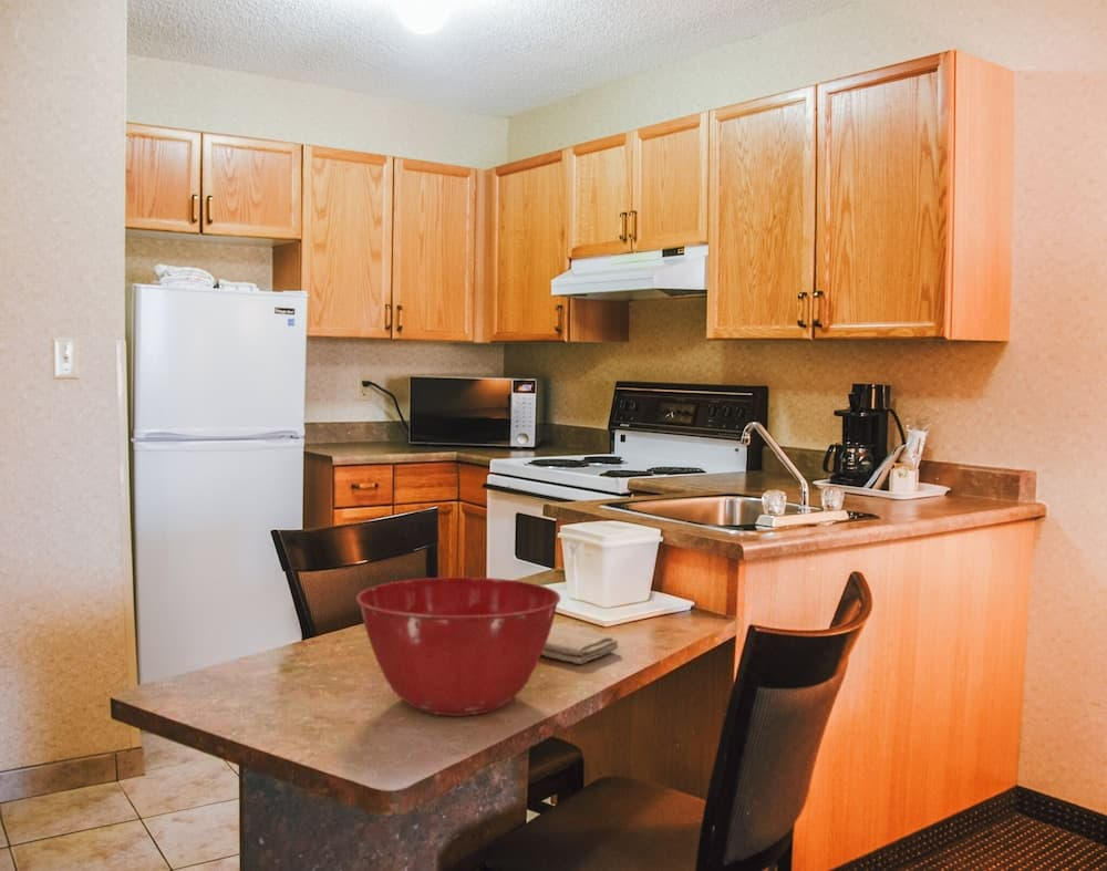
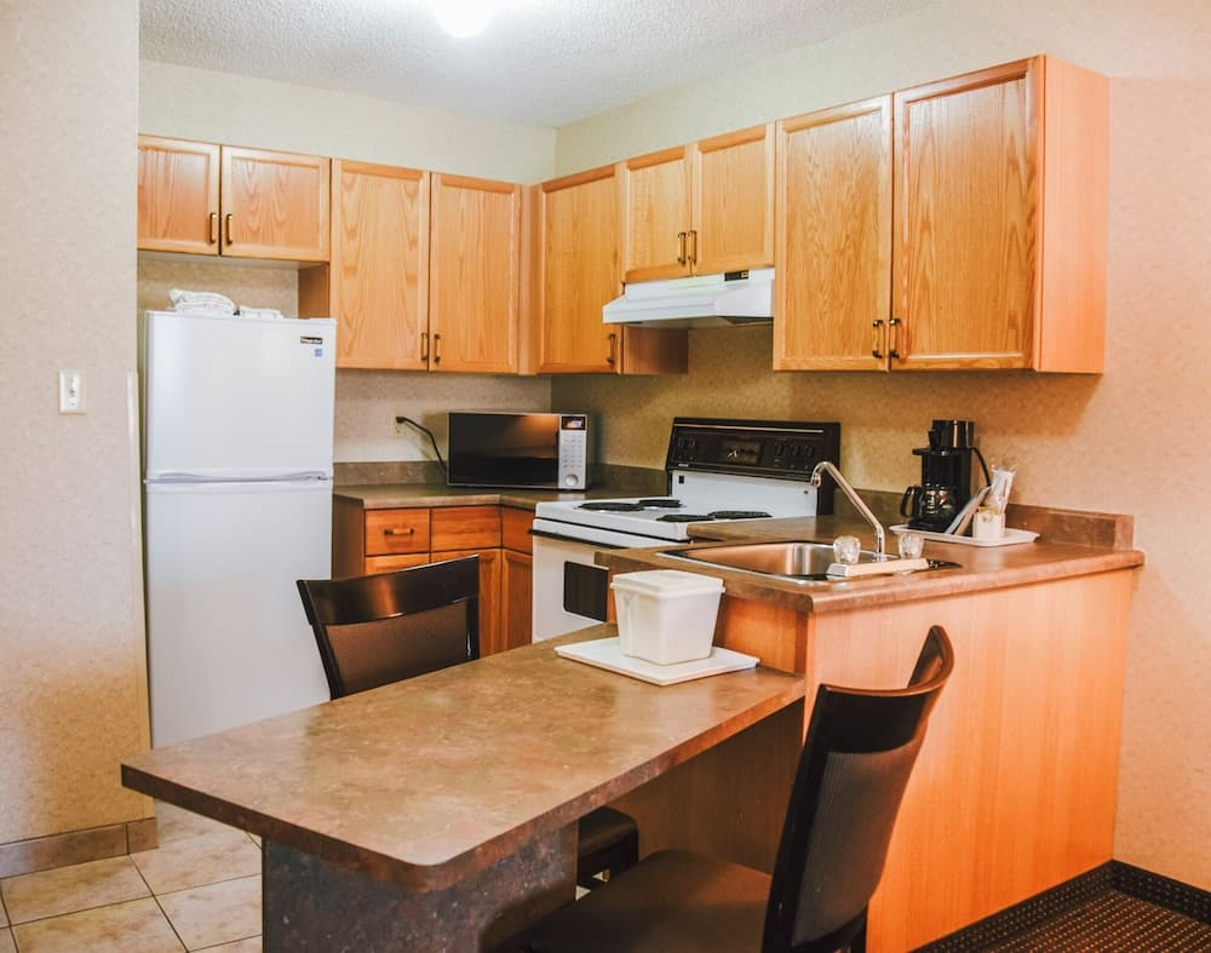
- mixing bowl (458, 646)
- washcloth (558, 640)
